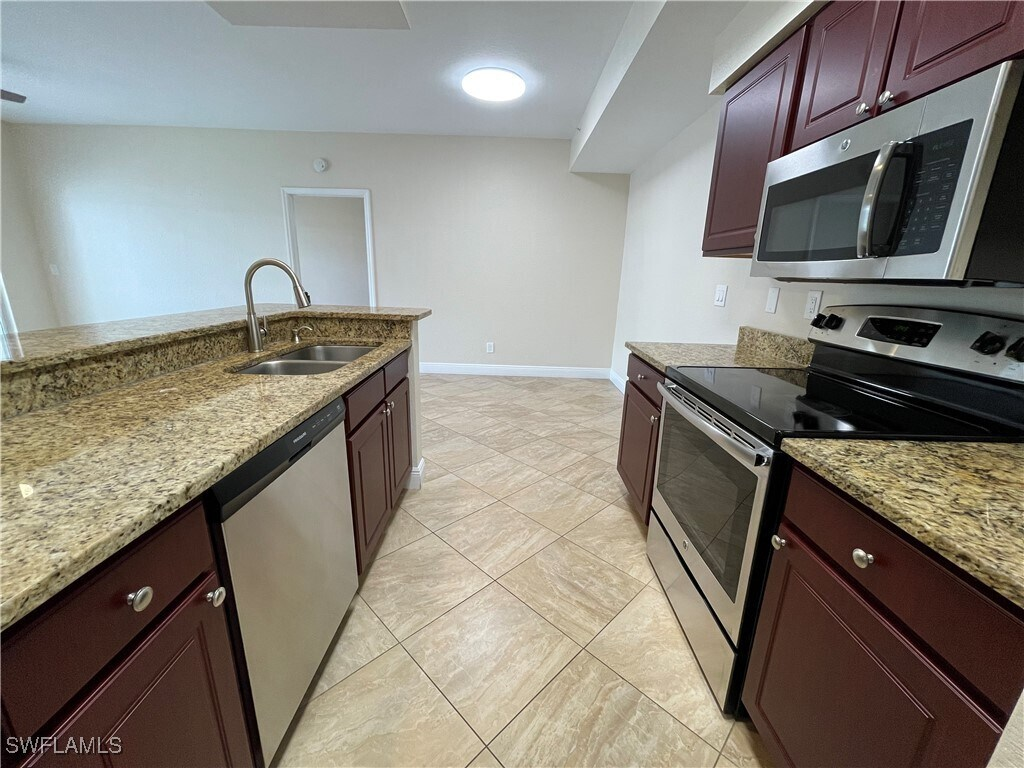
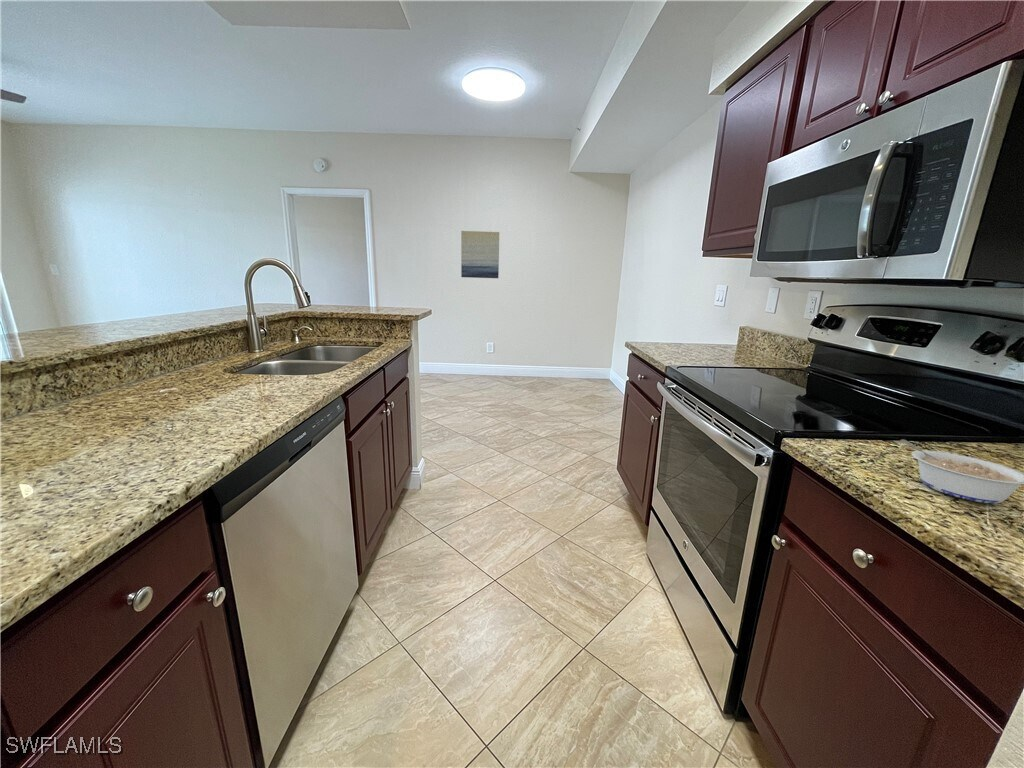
+ legume (960, 474)
+ wall art (480, 255)
